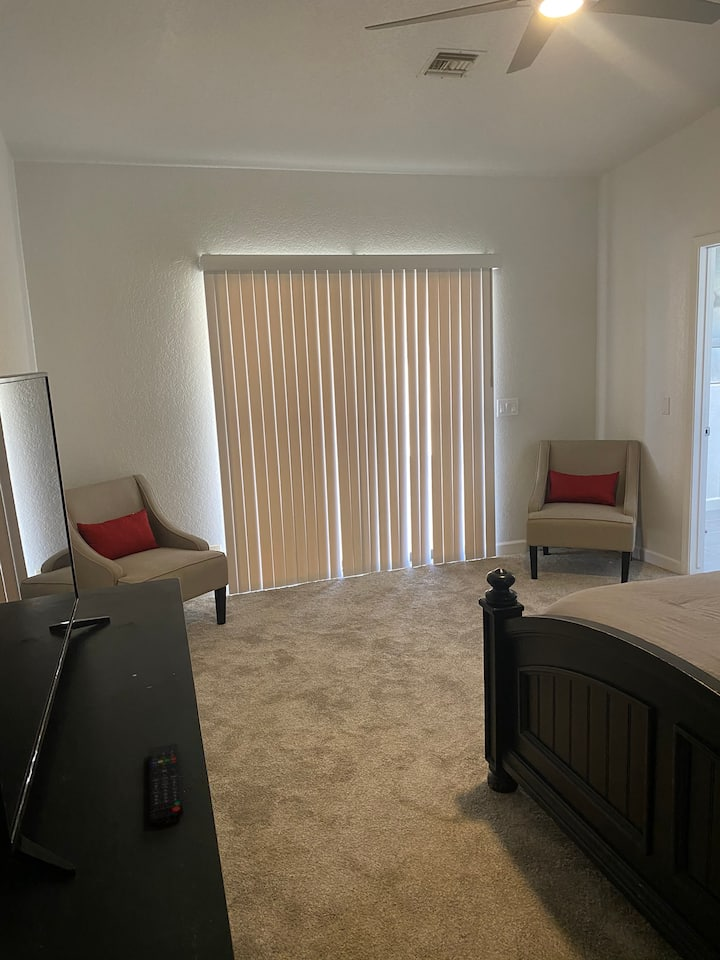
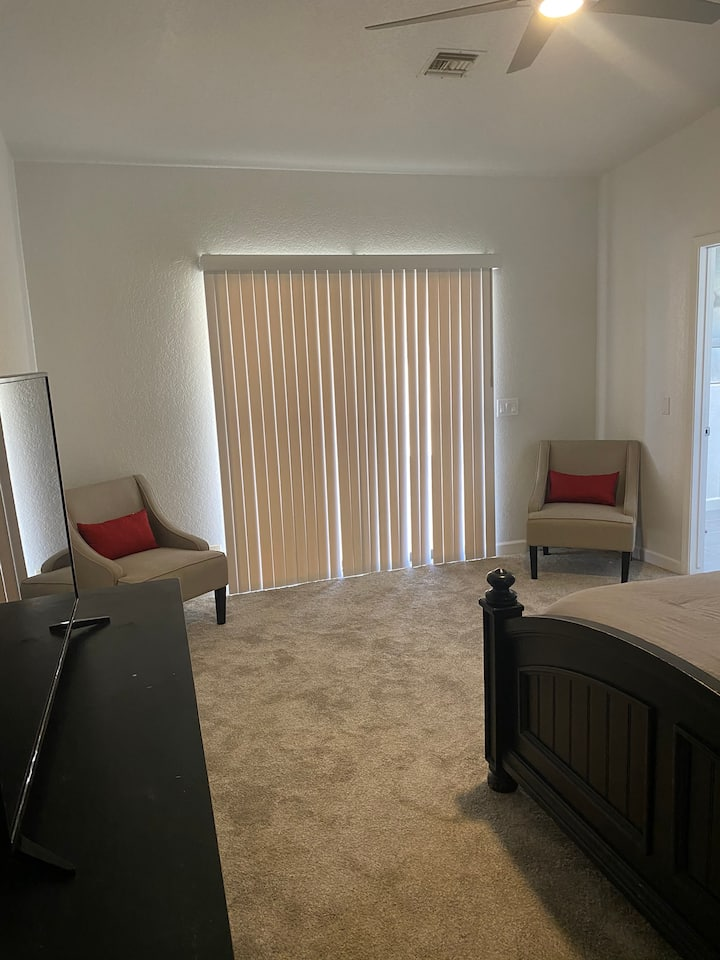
- remote control (165, 781)
